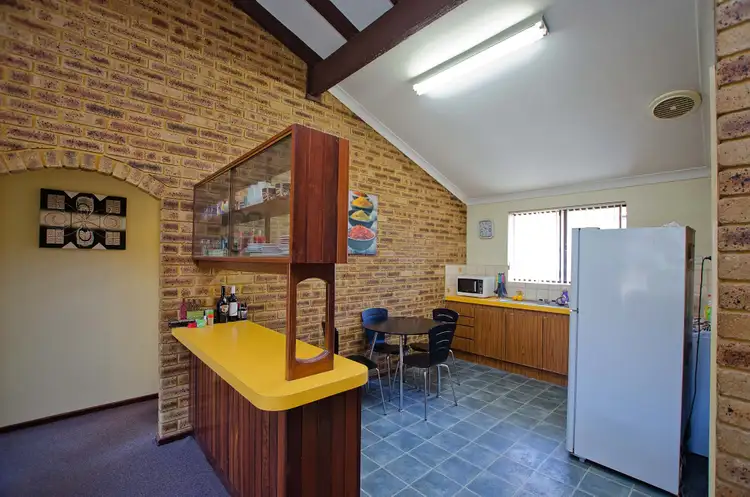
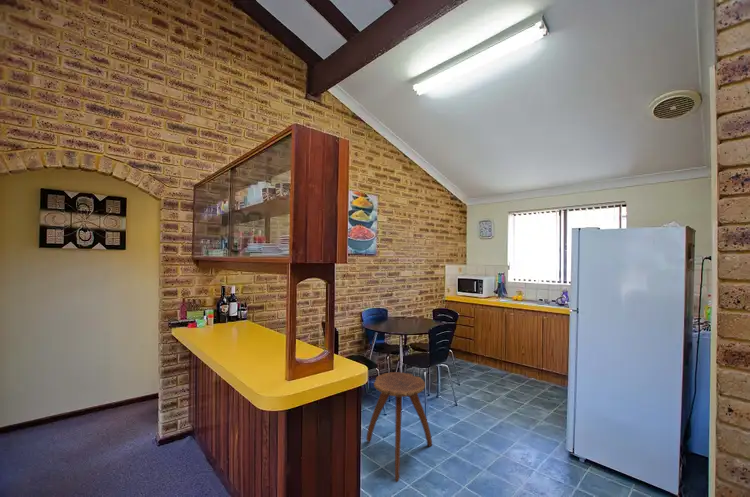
+ stool (396, 414)
